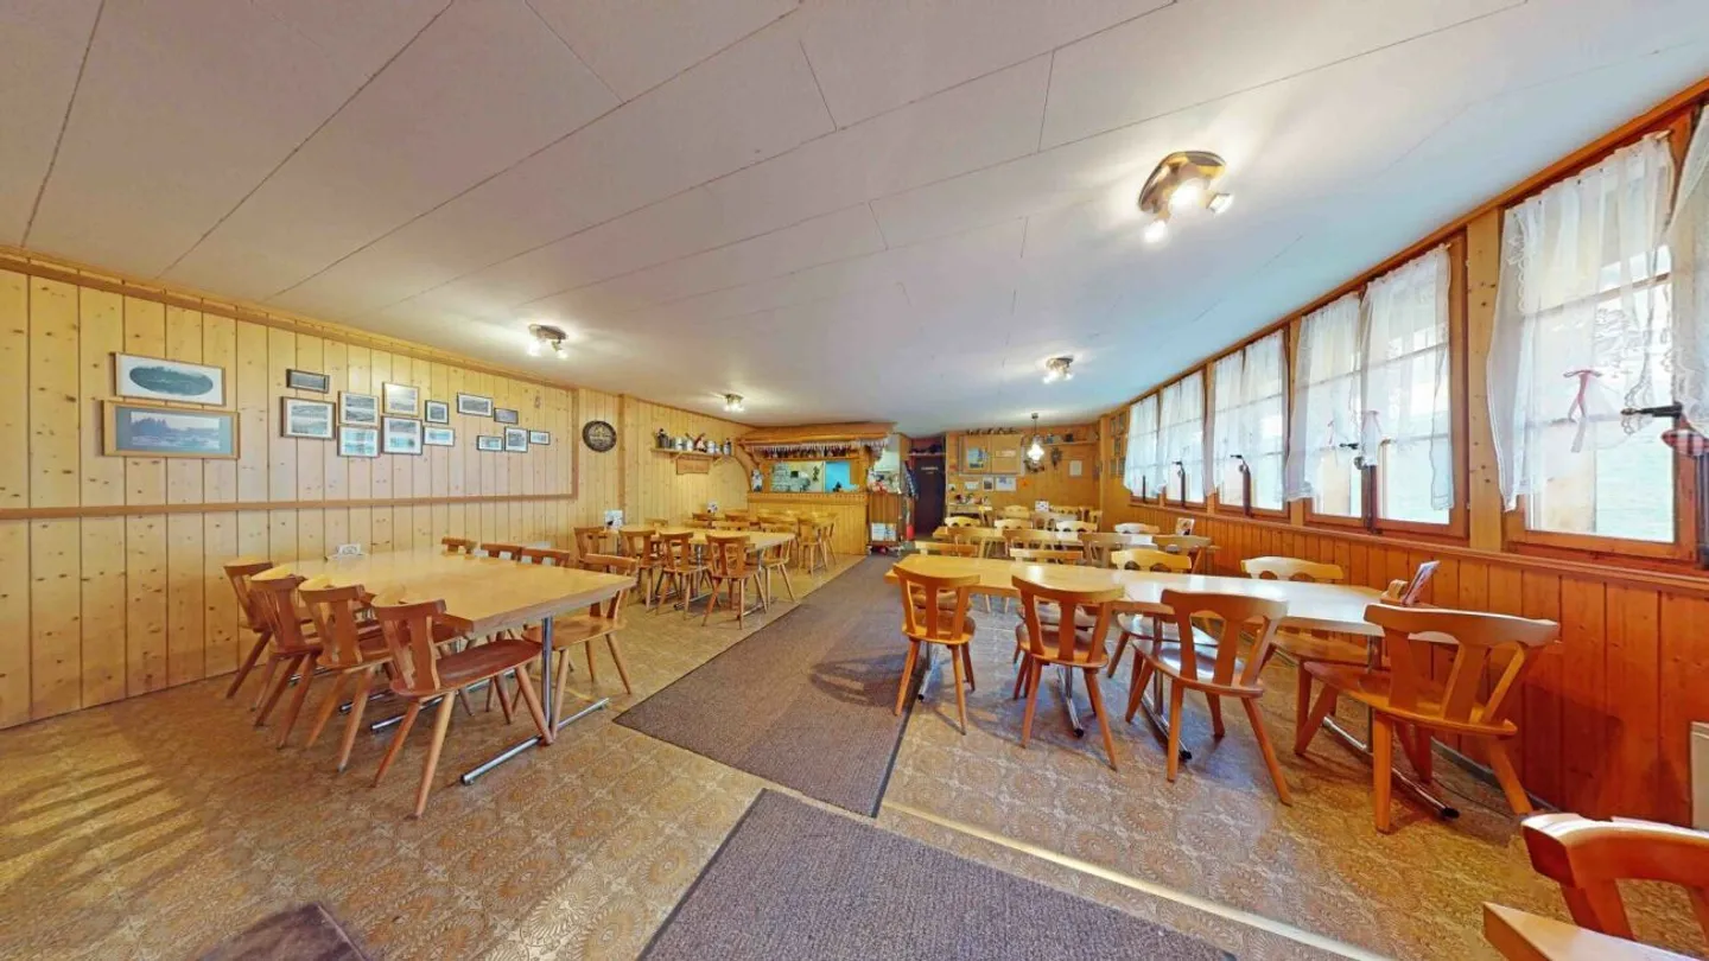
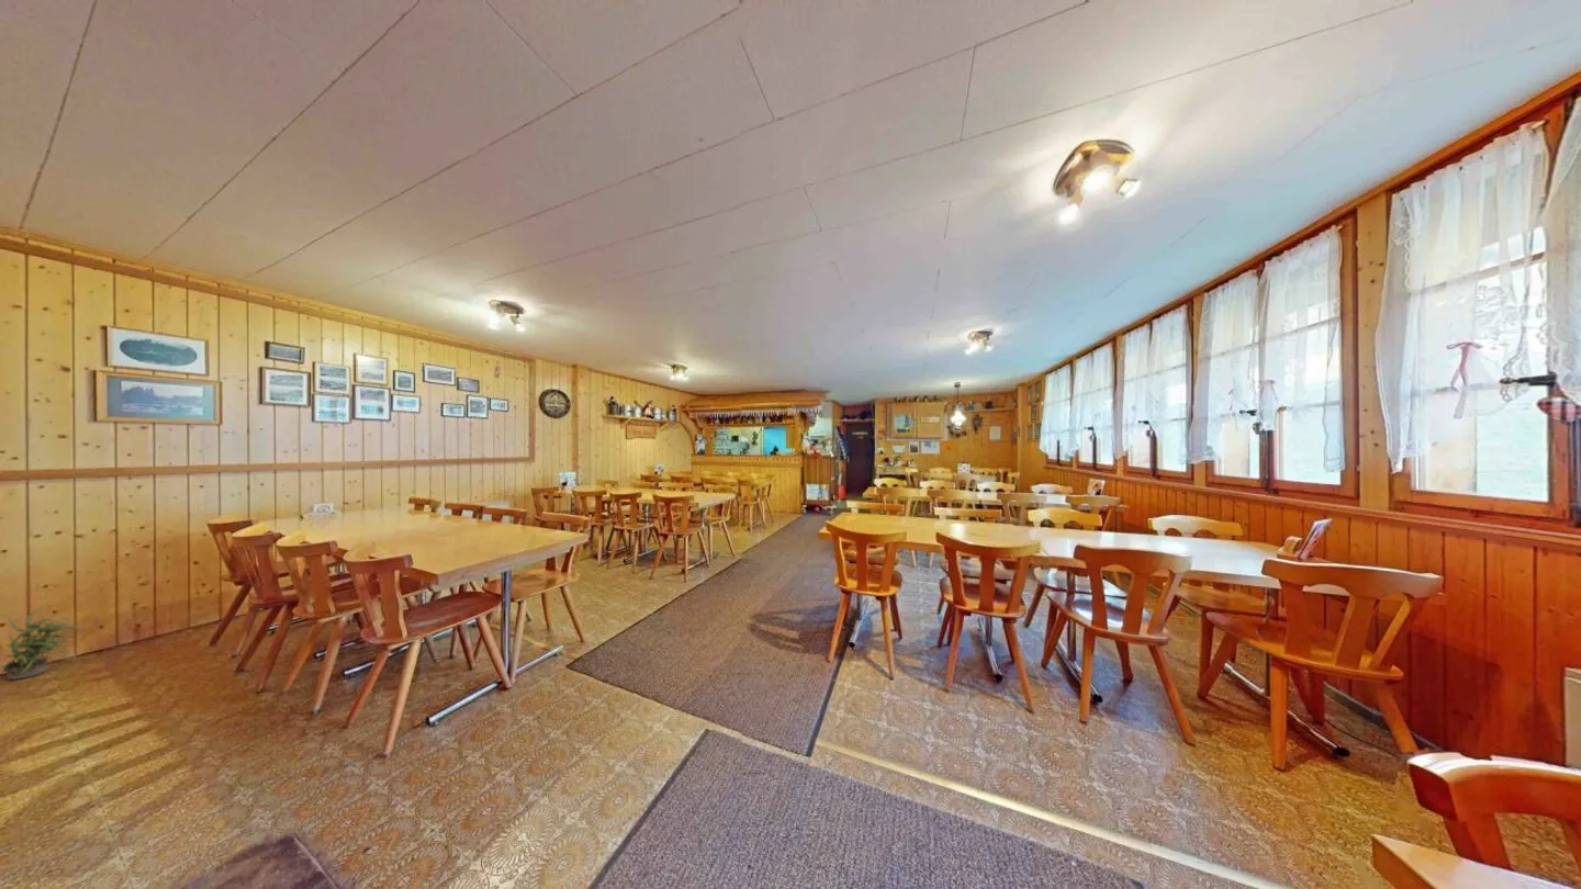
+ potted plant (36, 641)
